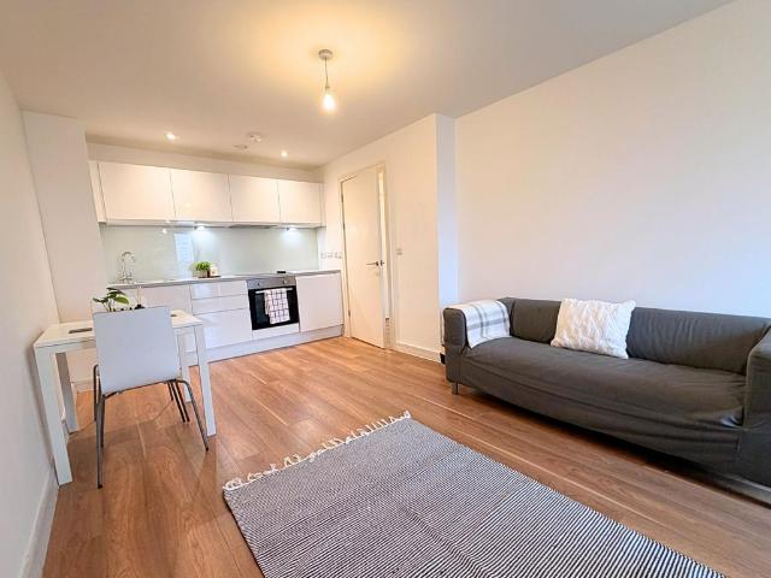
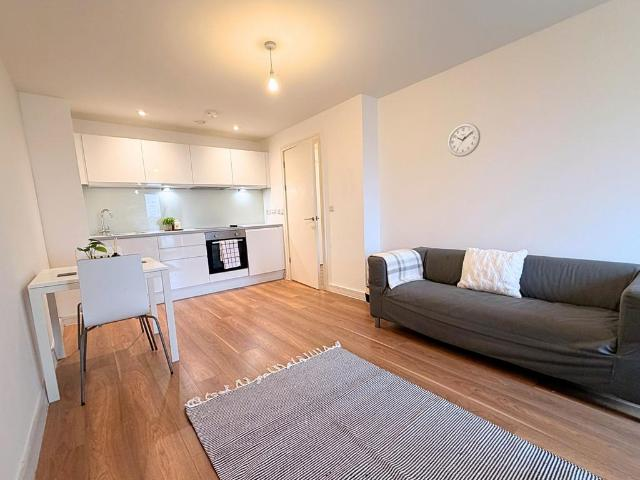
+ wall clock (462, 140)
